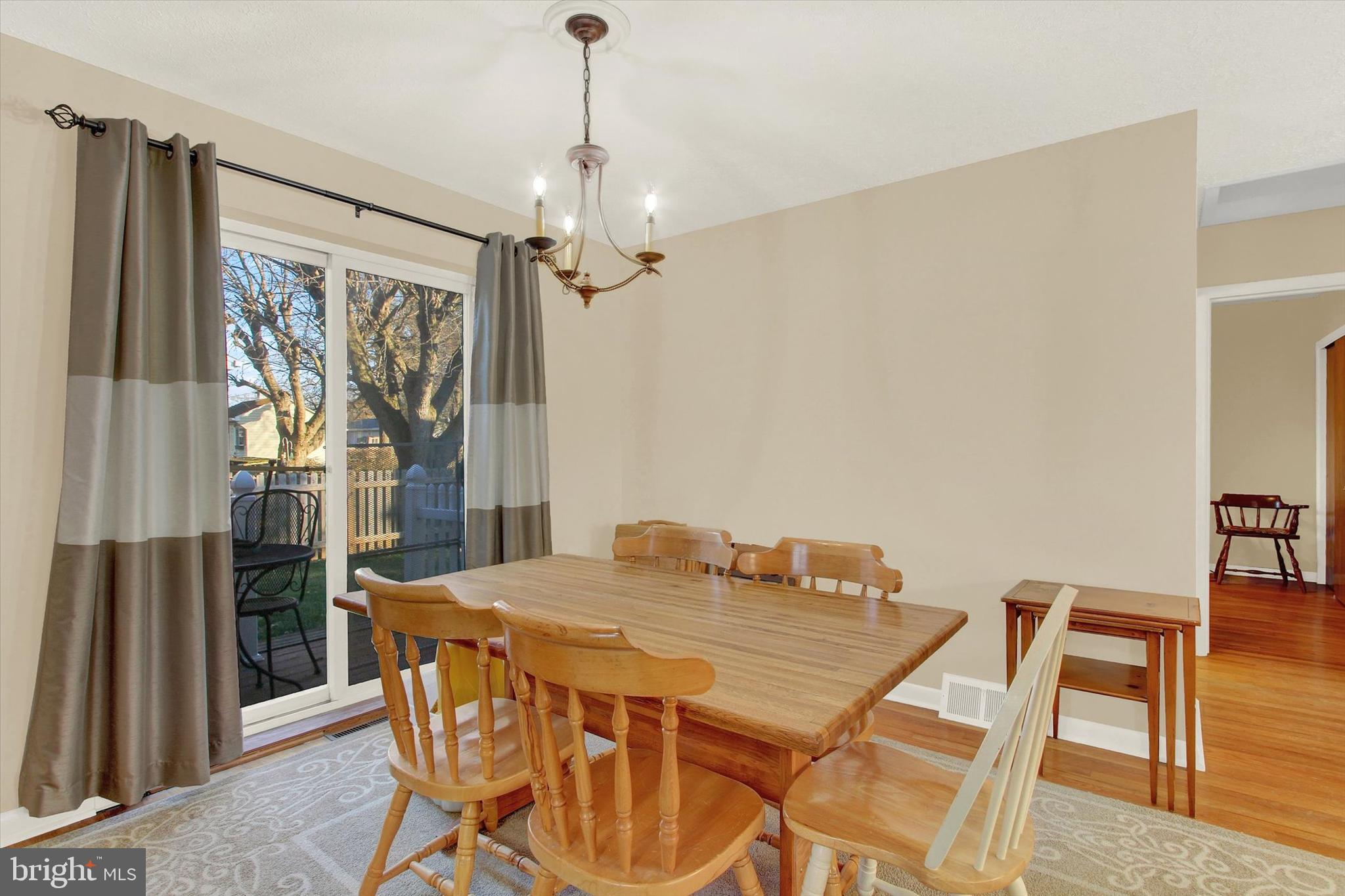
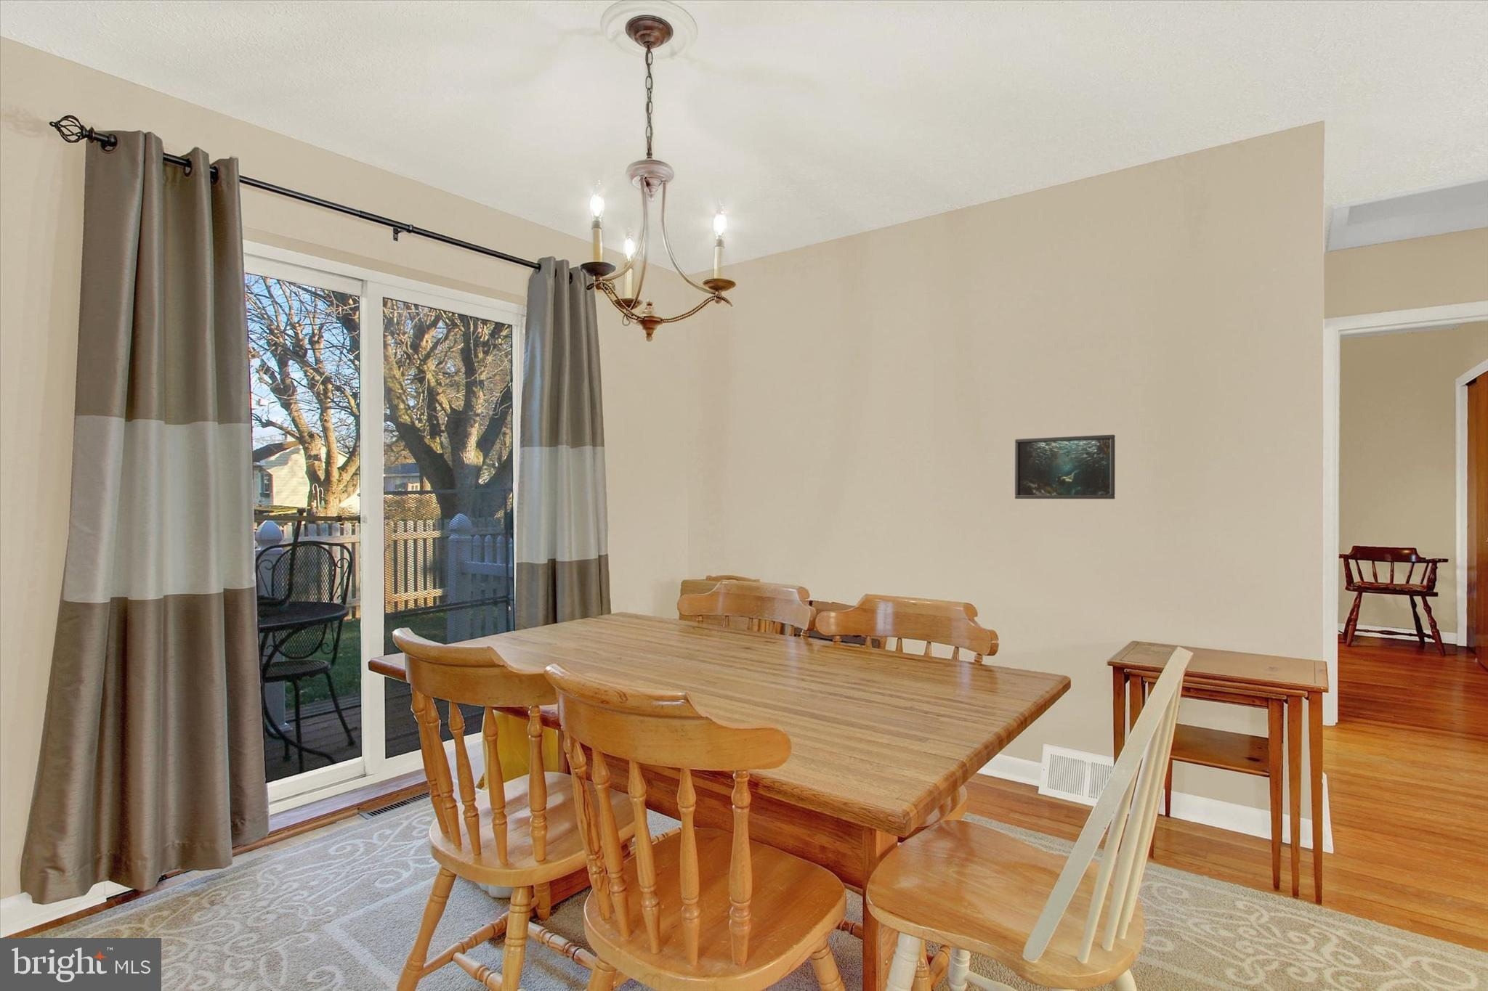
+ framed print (1063, 468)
